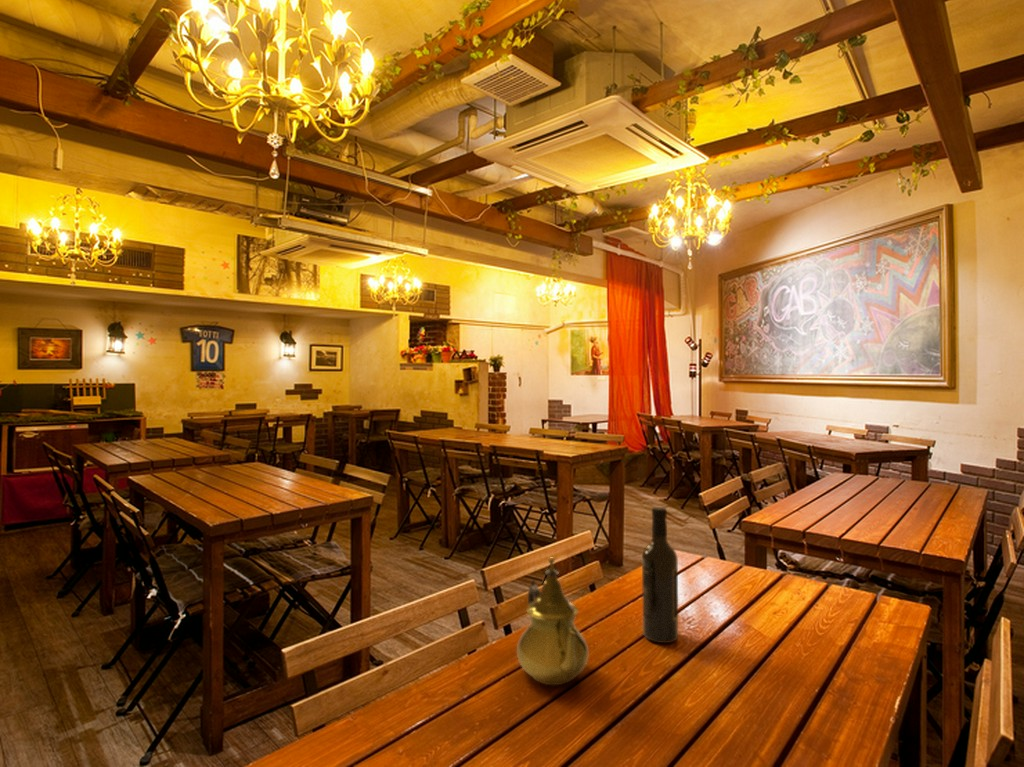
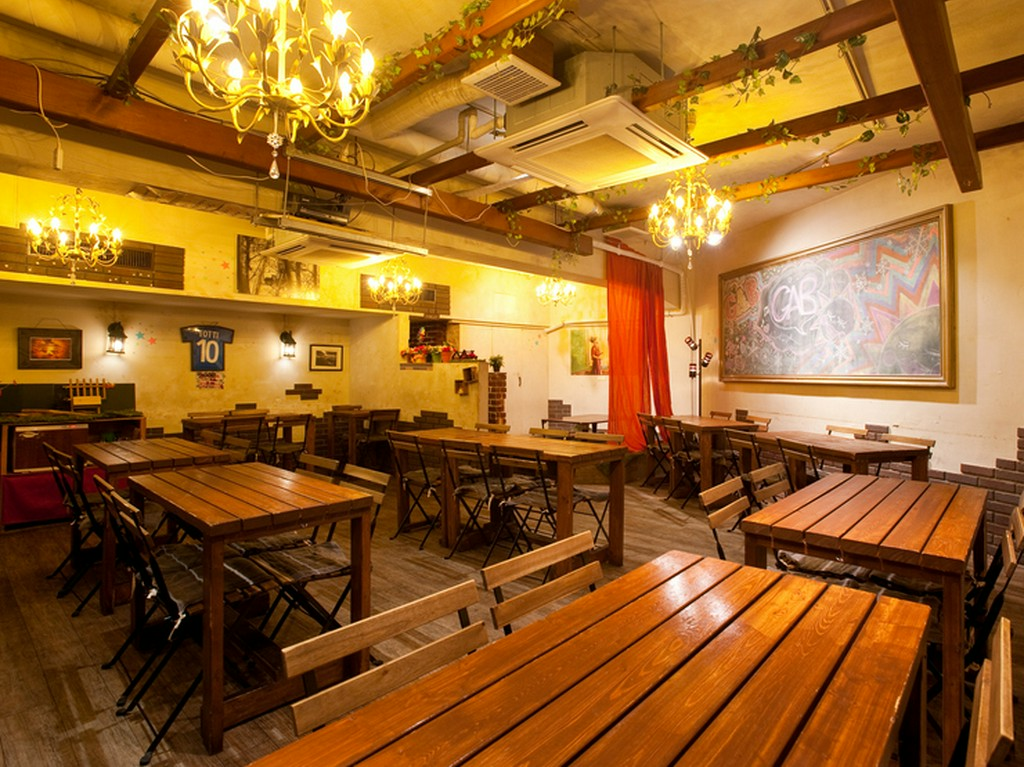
- teapot (550, 614)
- wine bottle (659, 572)
